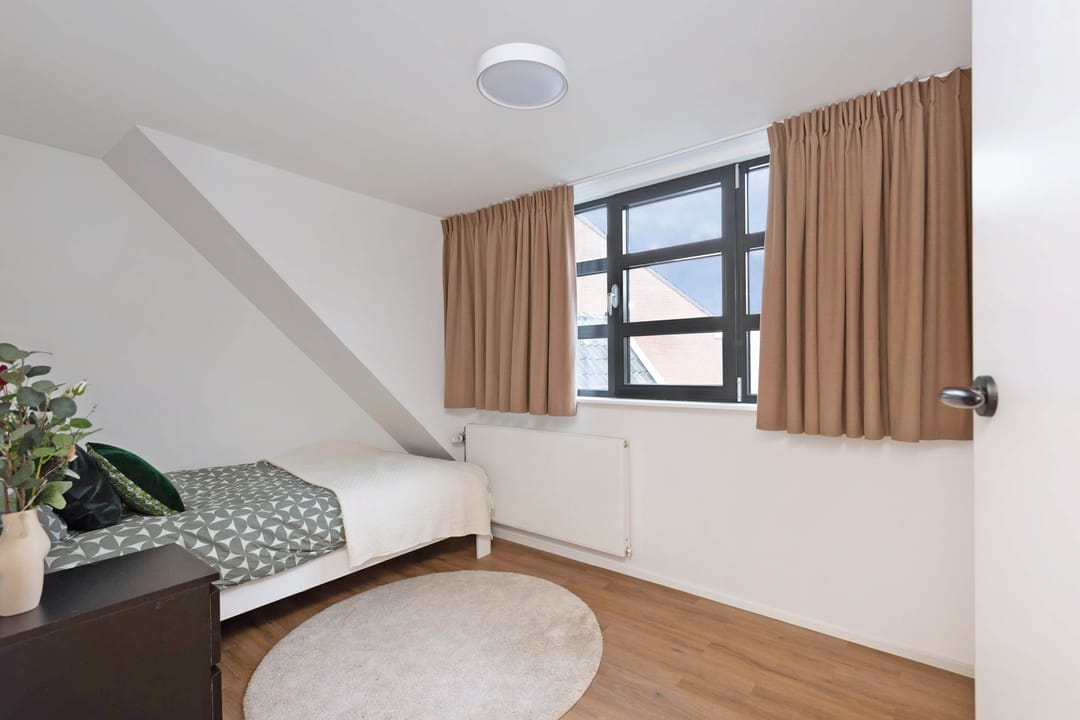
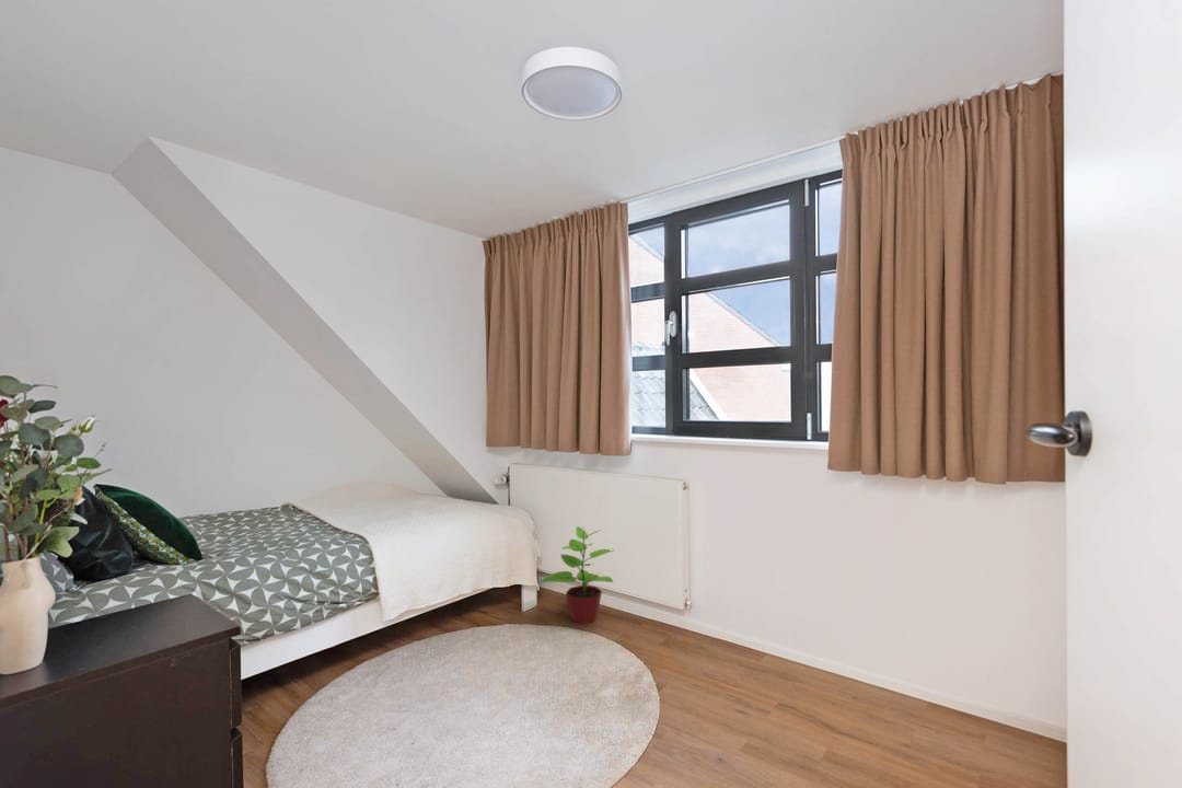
+ potted plant (586, 571)
